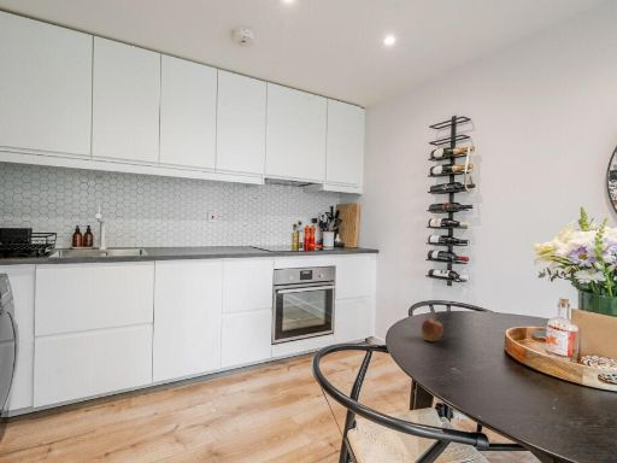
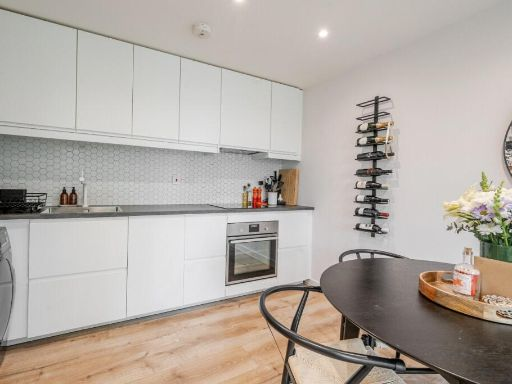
- fruit (431, 328)
